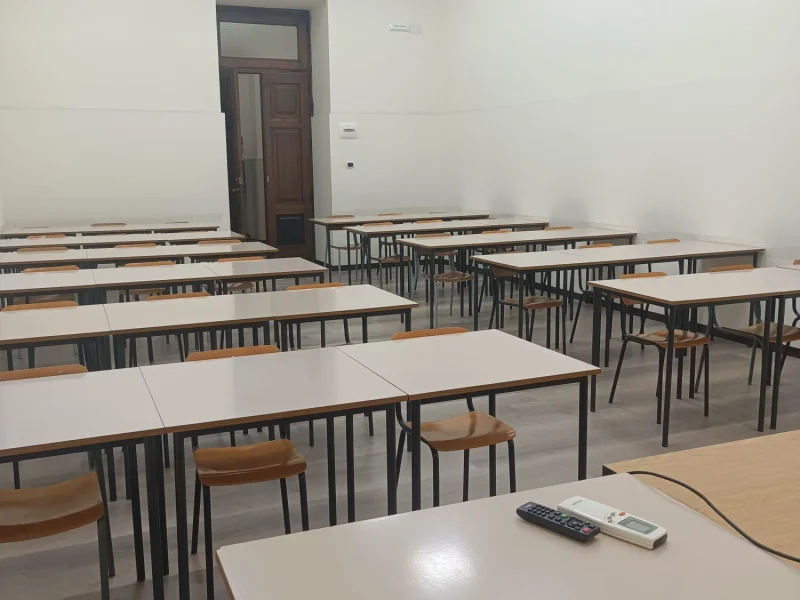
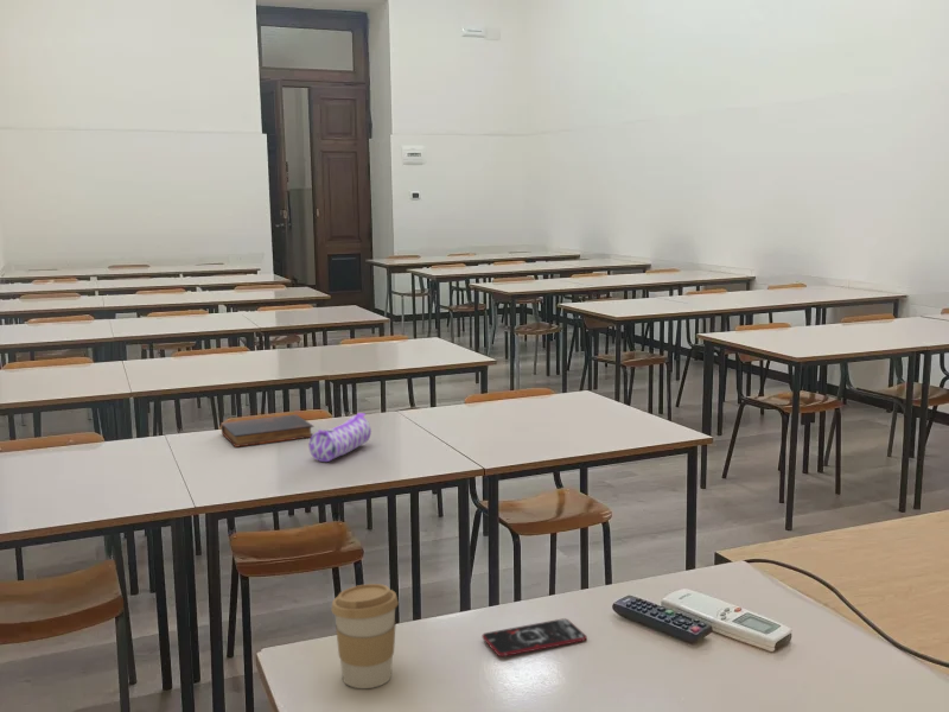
+ book (267, 430)
+ smartphone (534, 636)
+ pencil case (339, 437)
+ coffee cup (365, 632)
